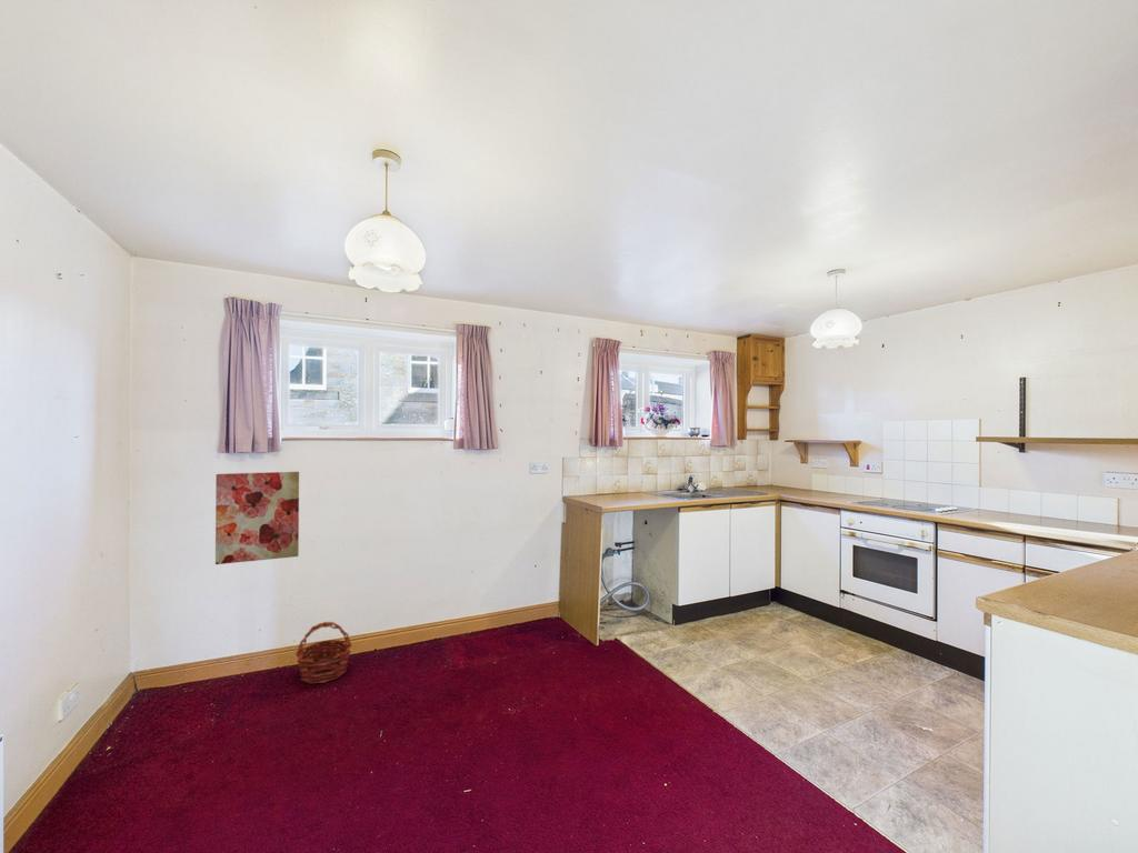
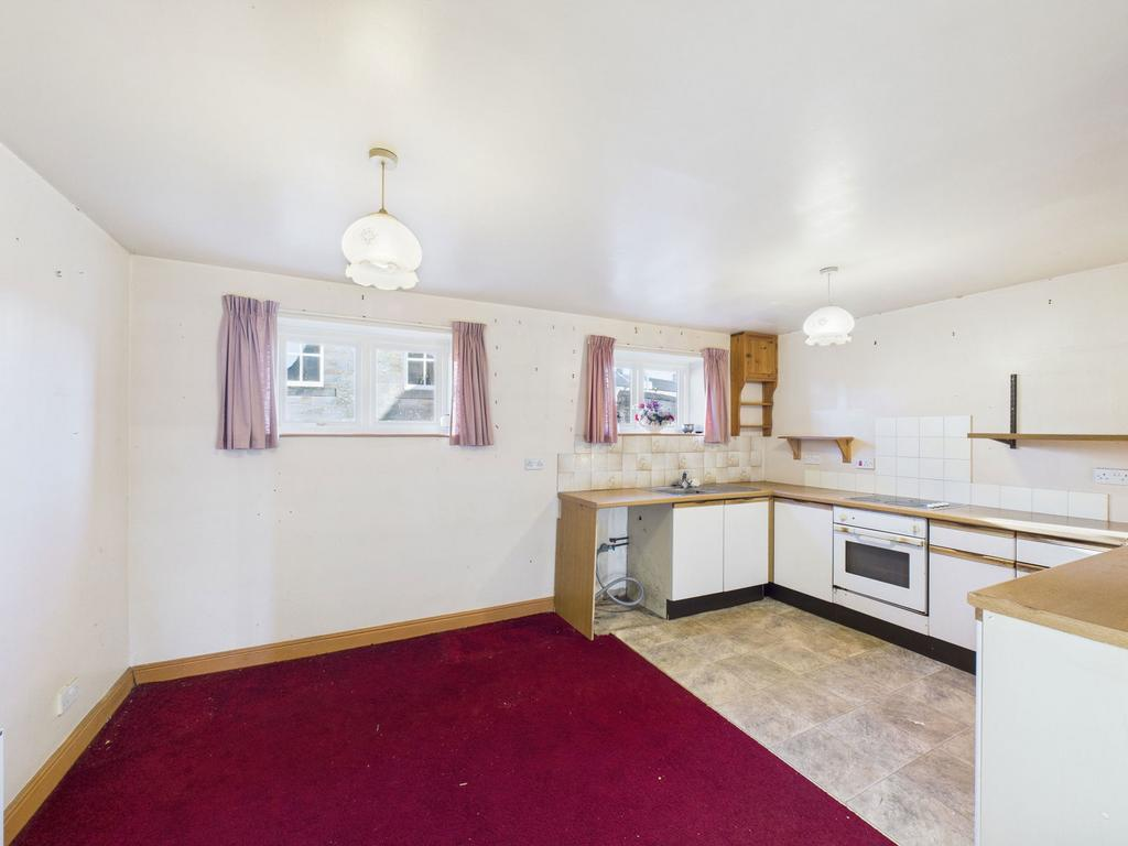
- basket (323, 648)
- wall art (258, 515)
